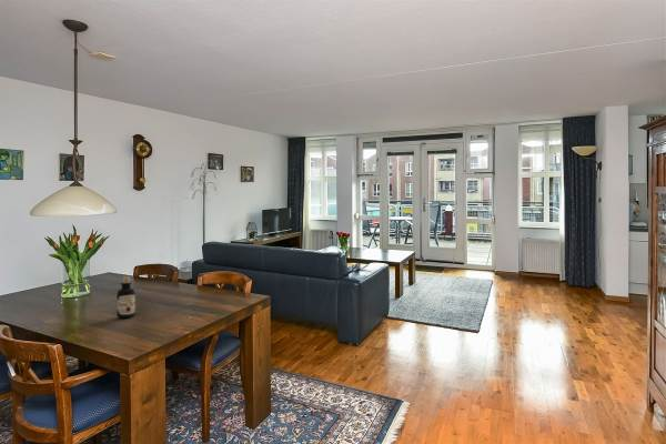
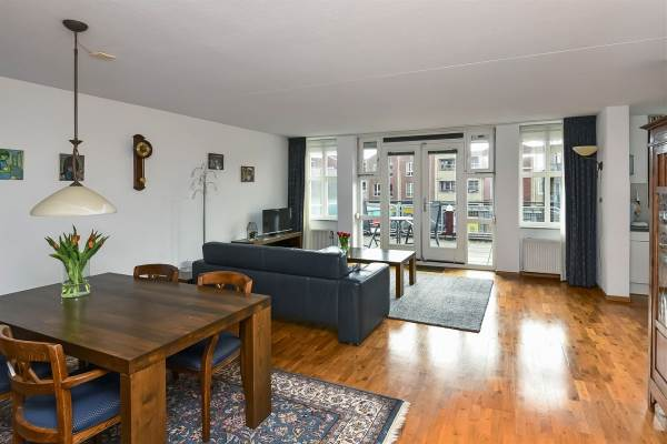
- bottle (125, 296)
